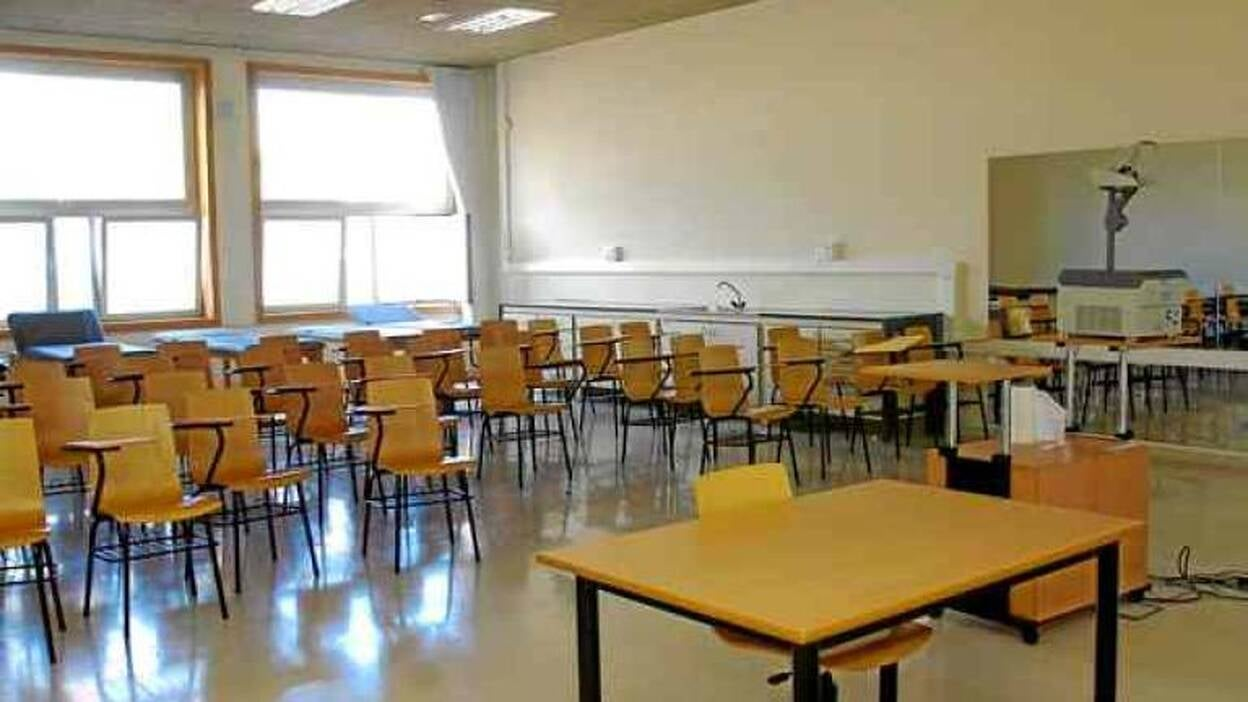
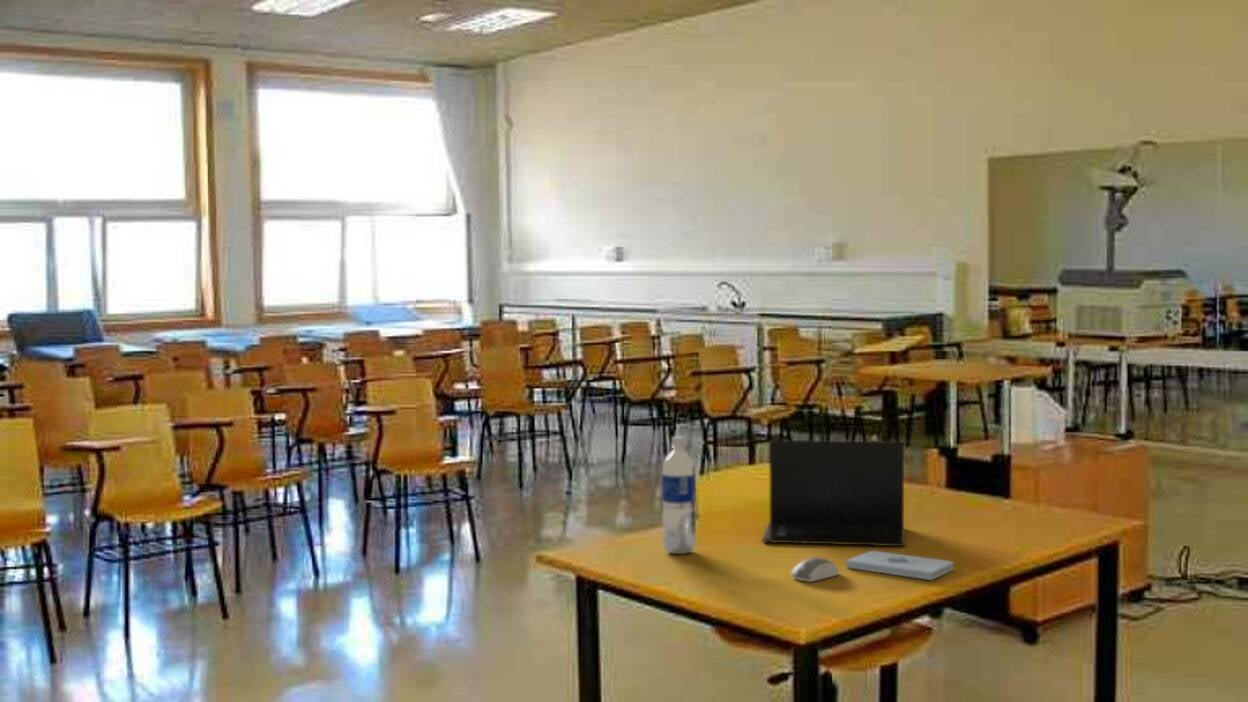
+ notepad (900, 564)
+ laptop (834, 490)
+ computer mouse (816, 566)
+ water bottle (678, 494)
